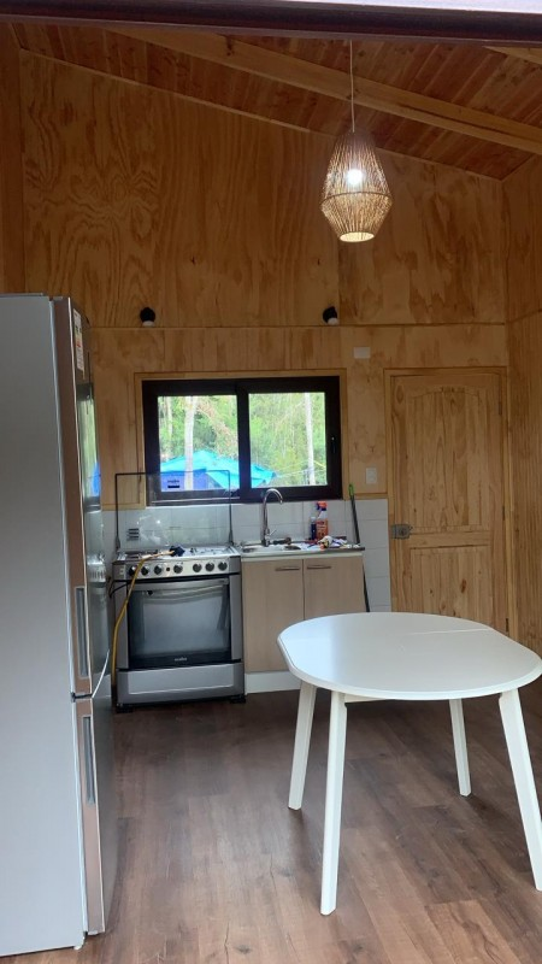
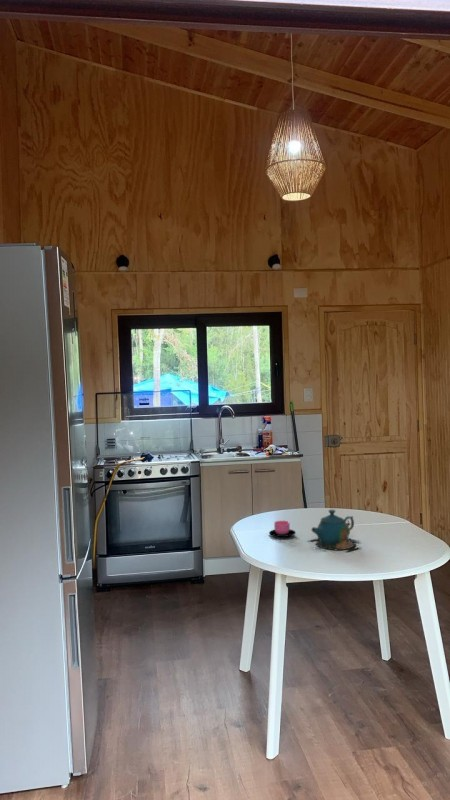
+ teapot (334, 527)
+ cup (282, 529)
